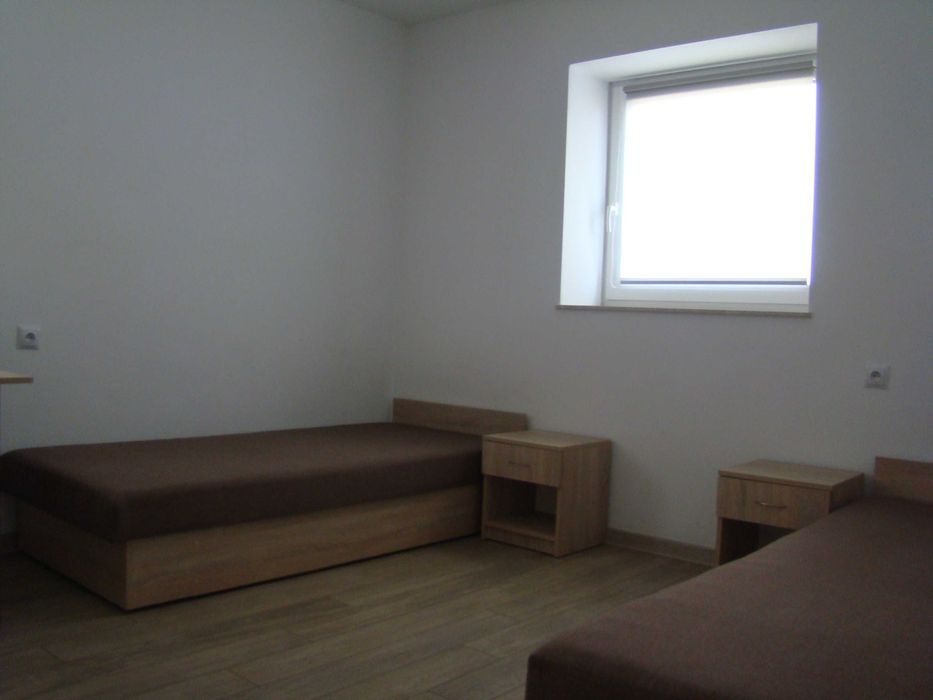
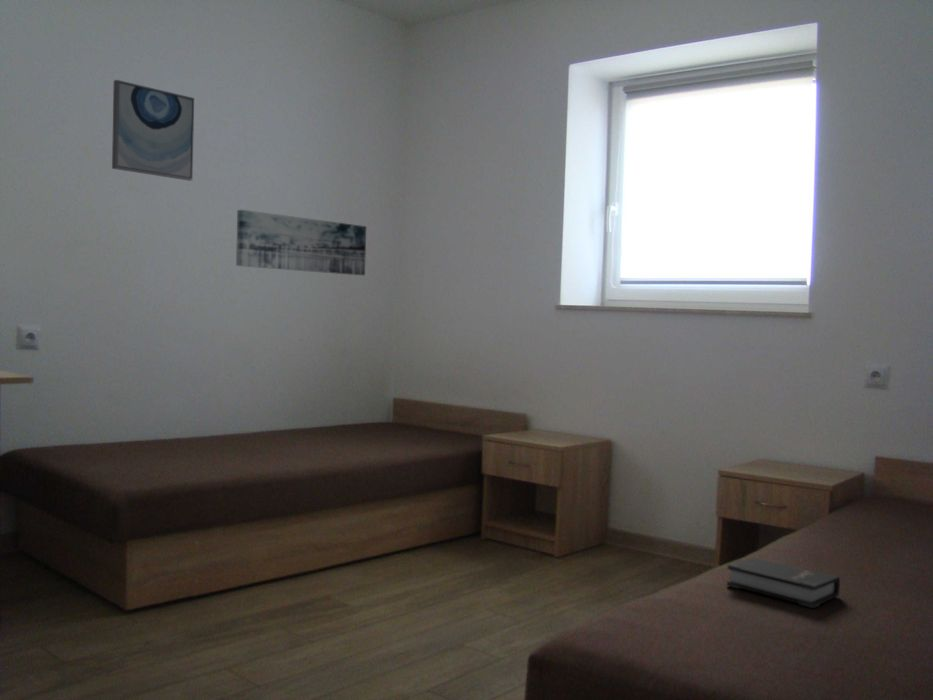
+ wall art (305, 244)
+ wall art (154, 132)
+ hardback book (782, 580)
